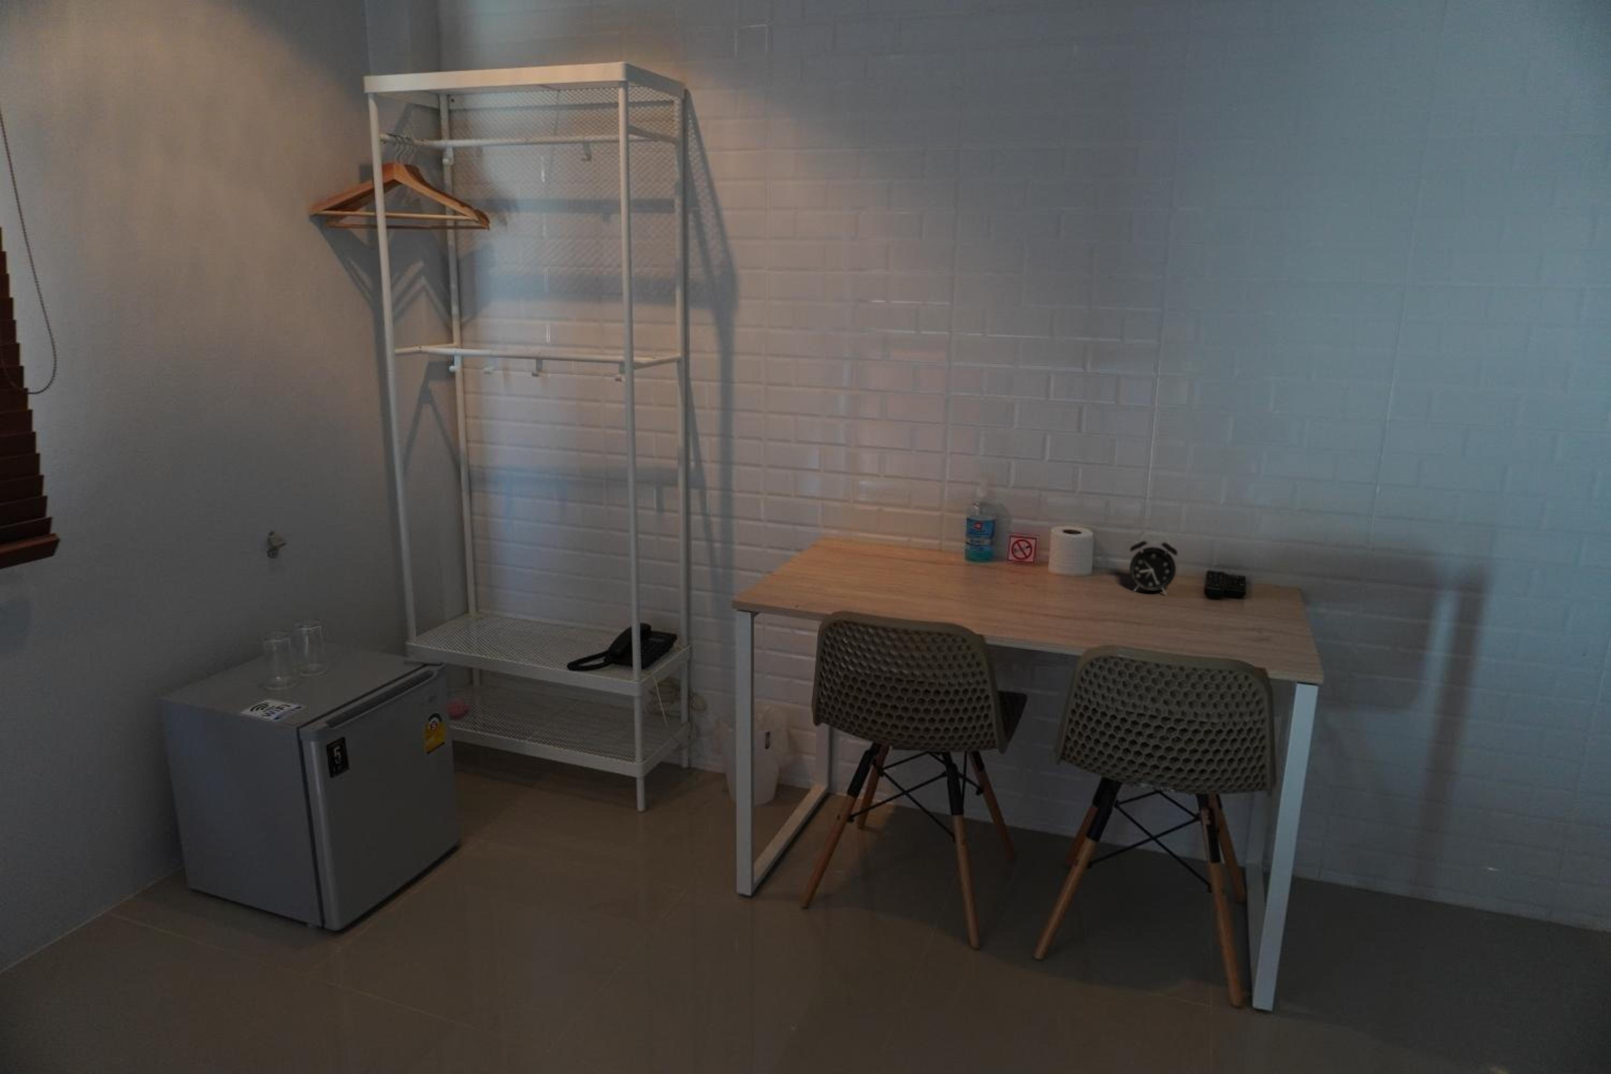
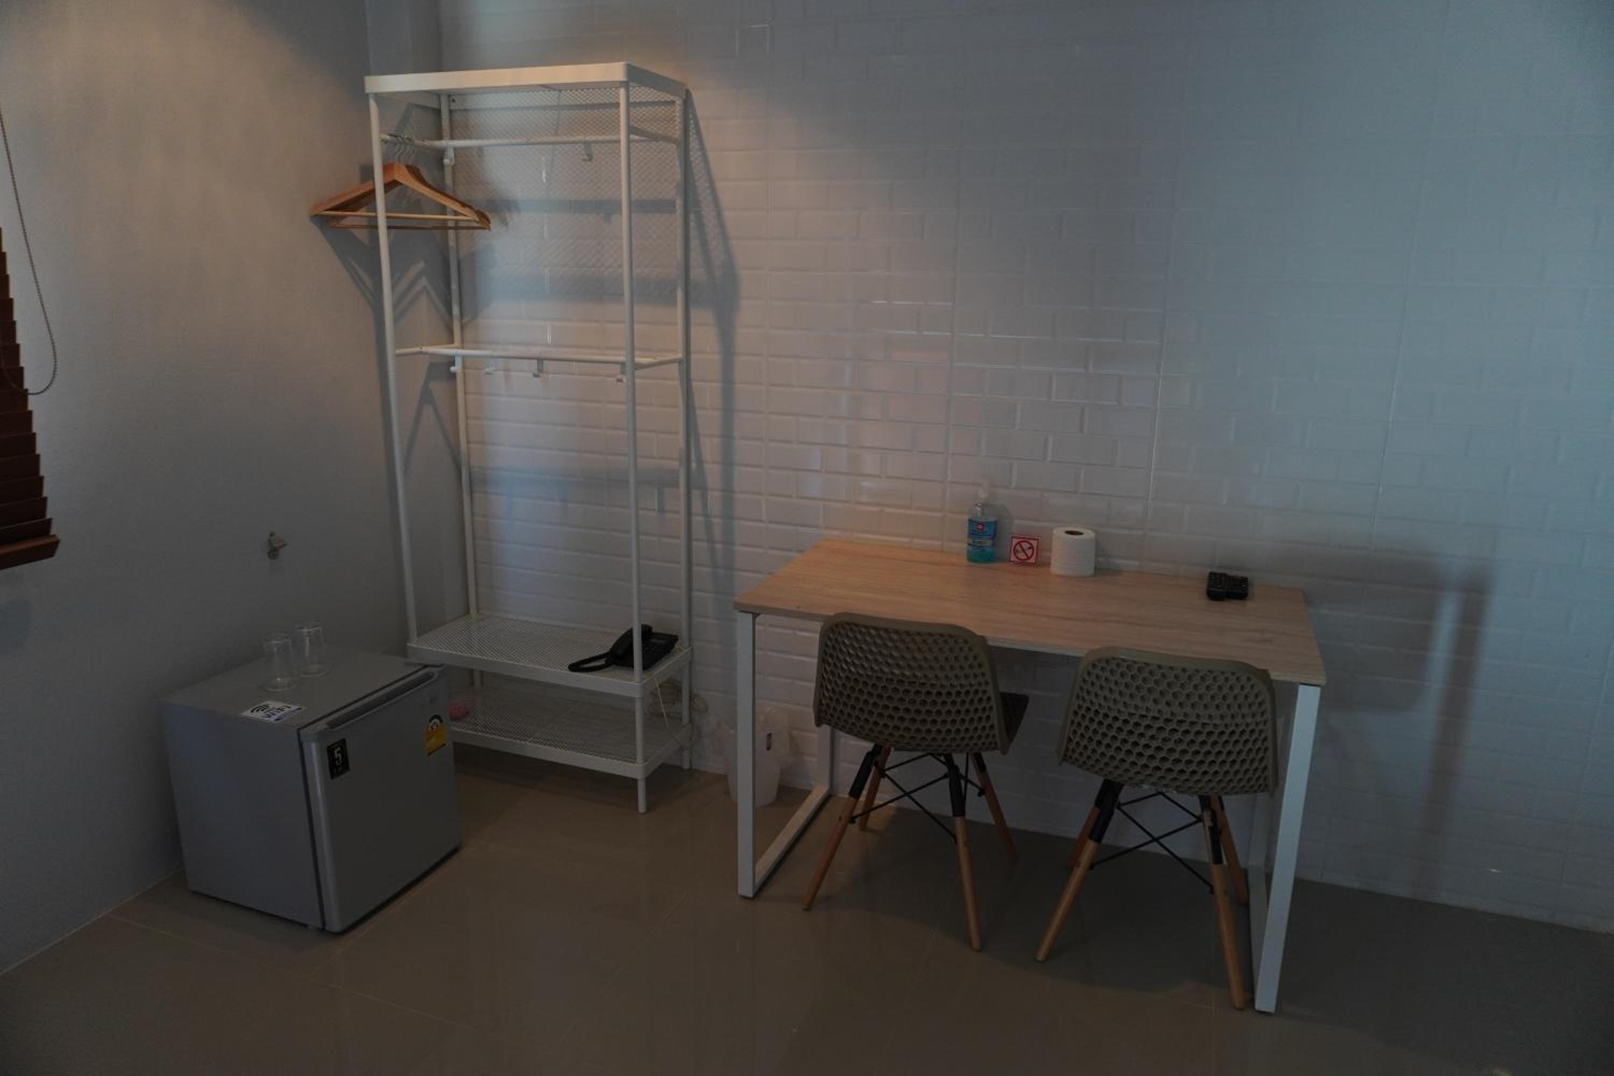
- alarm clock (1152, 563)
